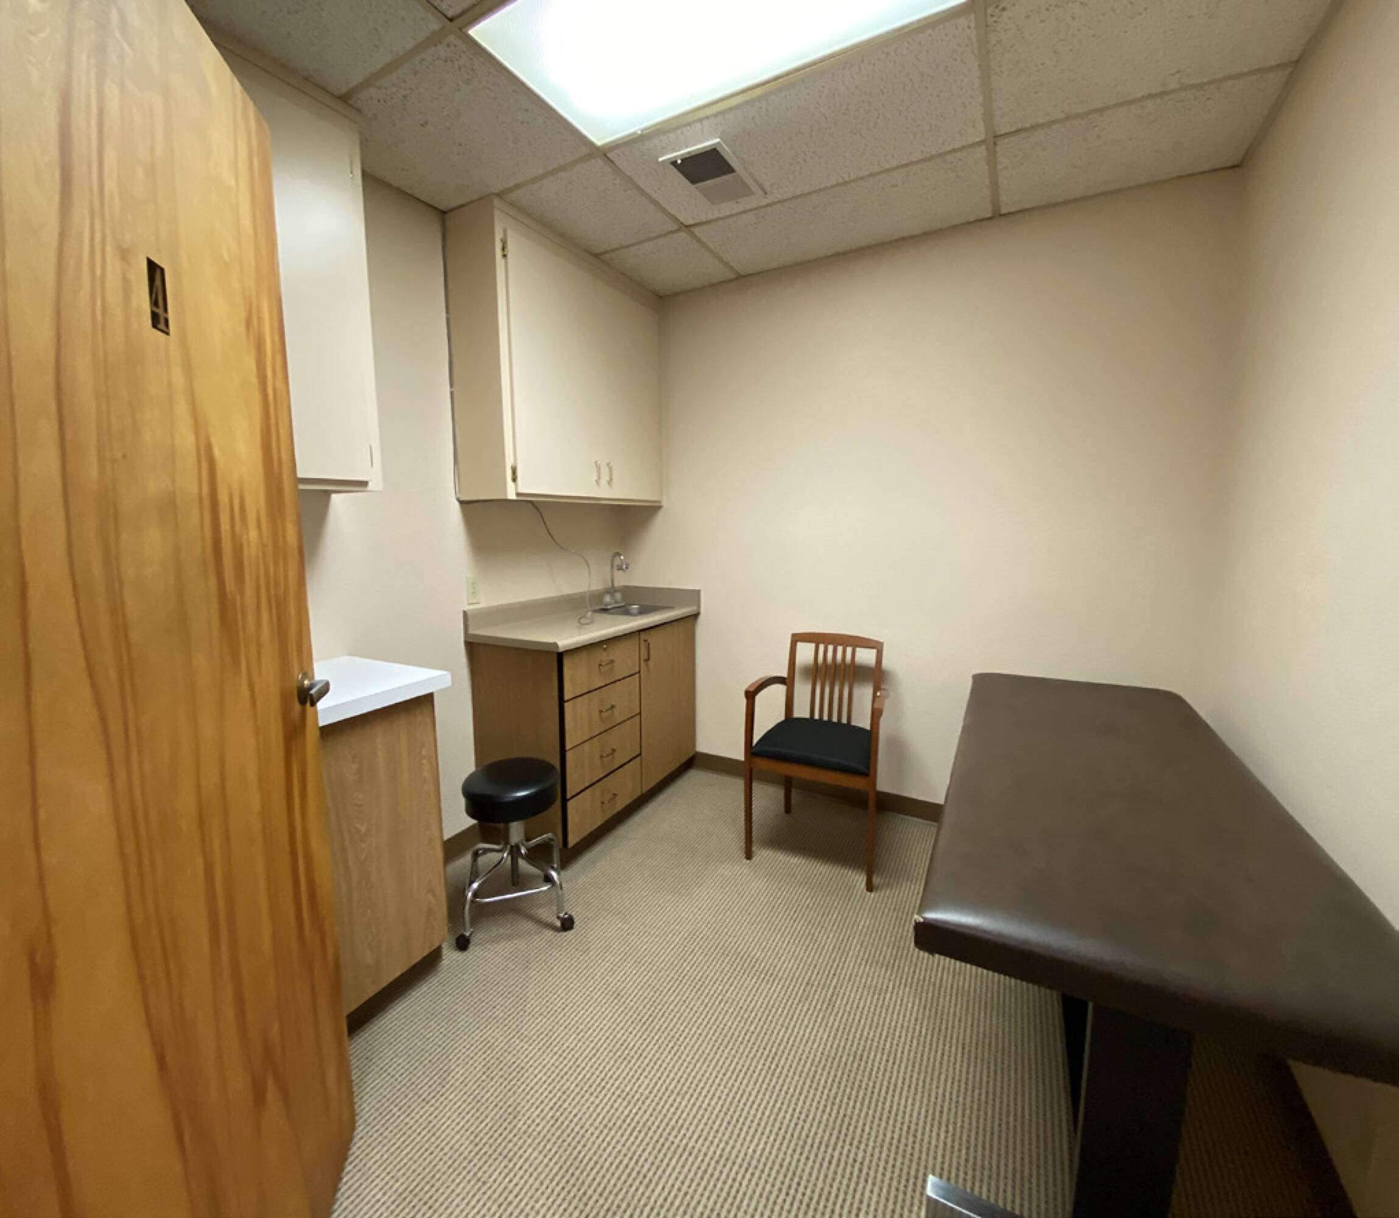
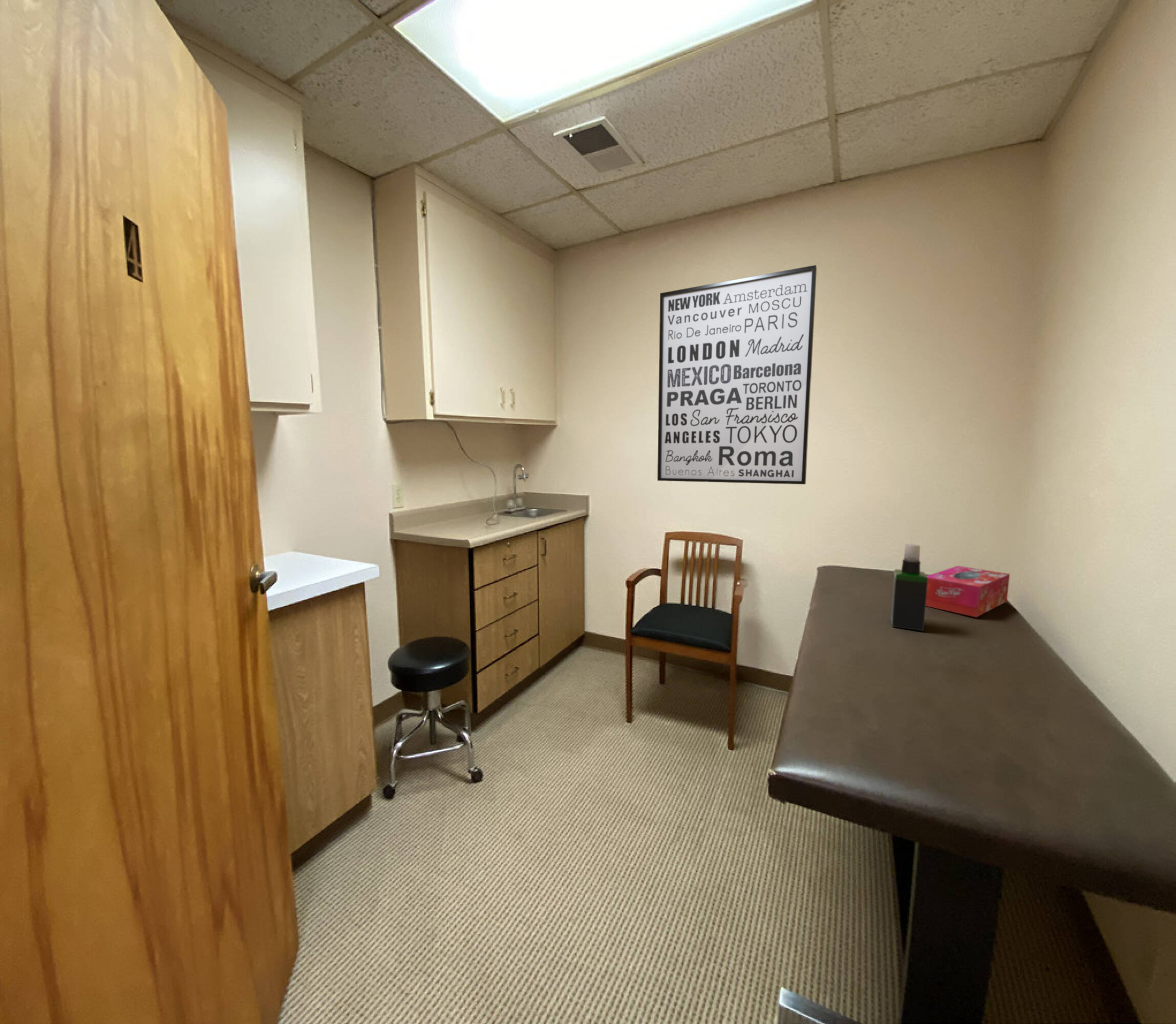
+ spray bottle (909, 585)
+ wall art (730, 384)
+ tissue box (966, 589)
